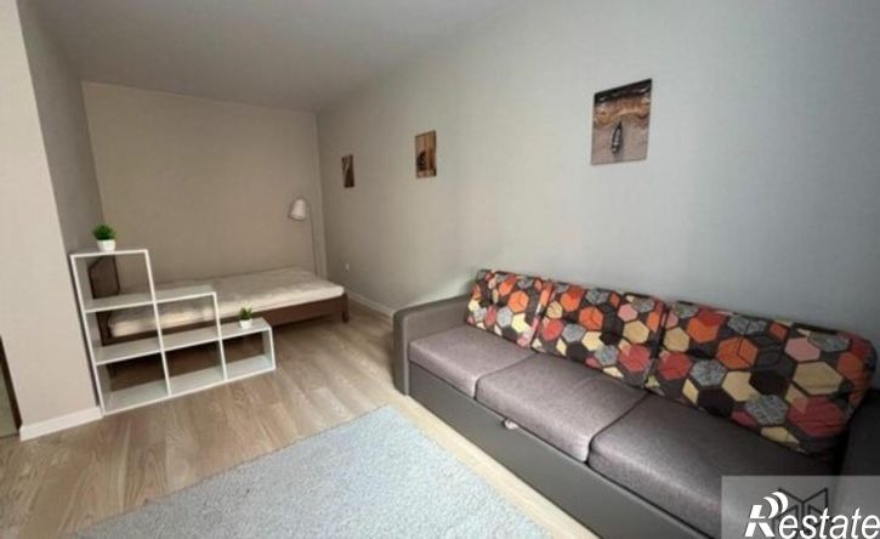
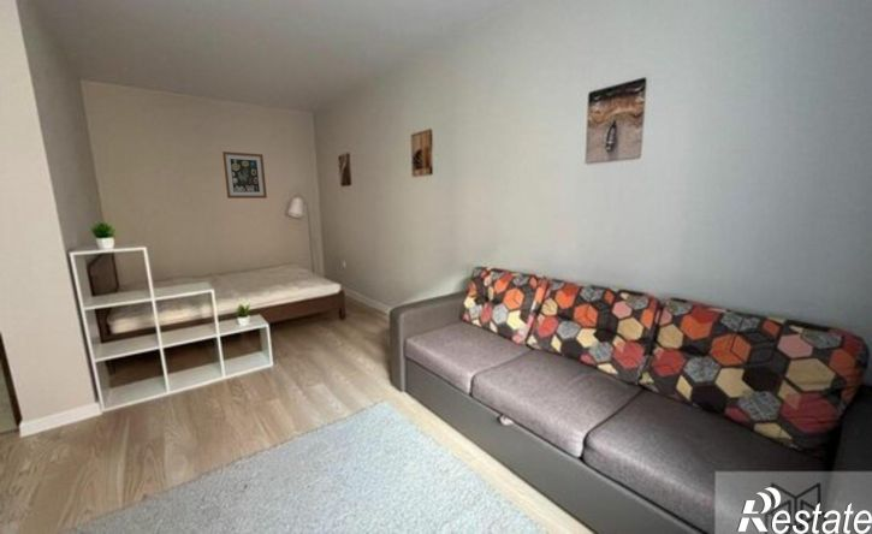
+ wall art (245, 176)
